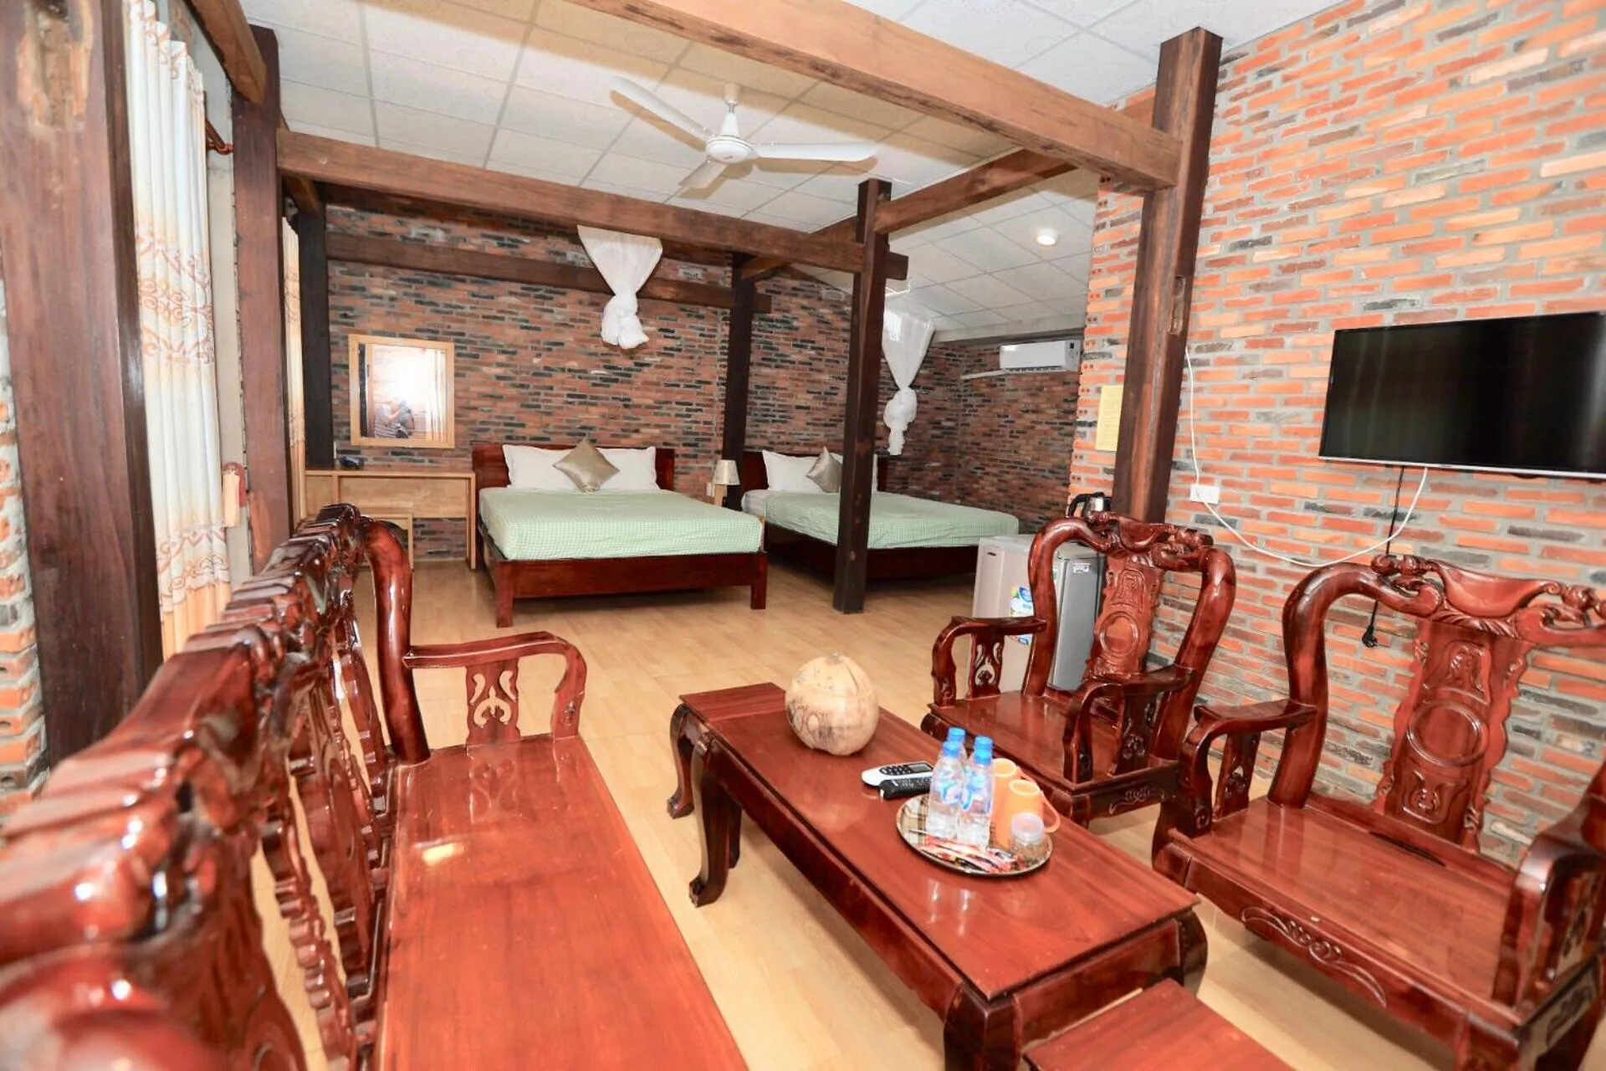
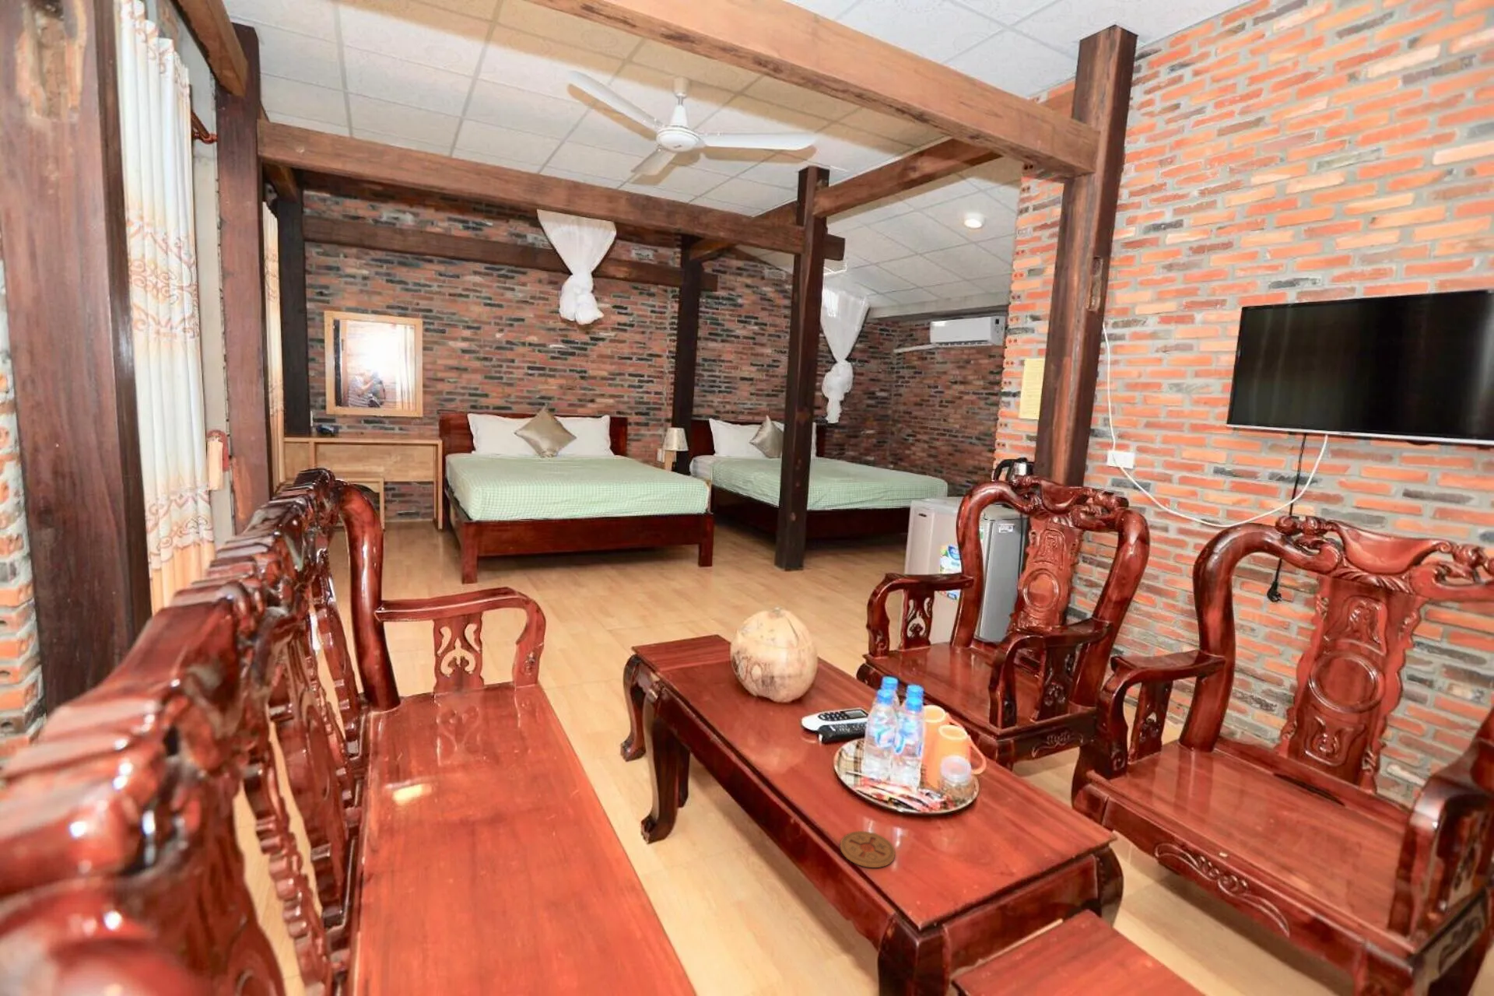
+ coaster (867, 848)
